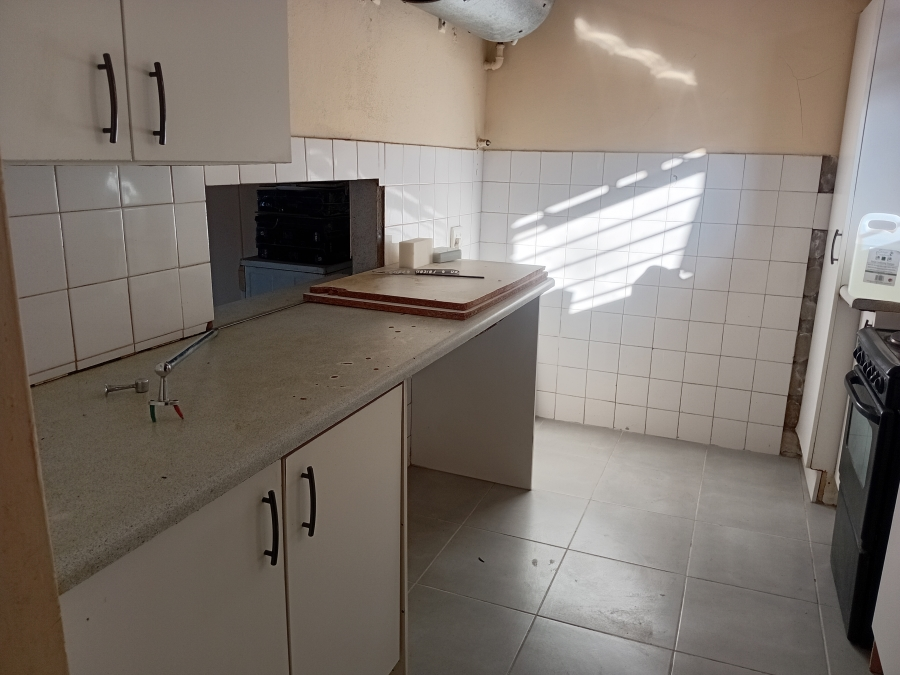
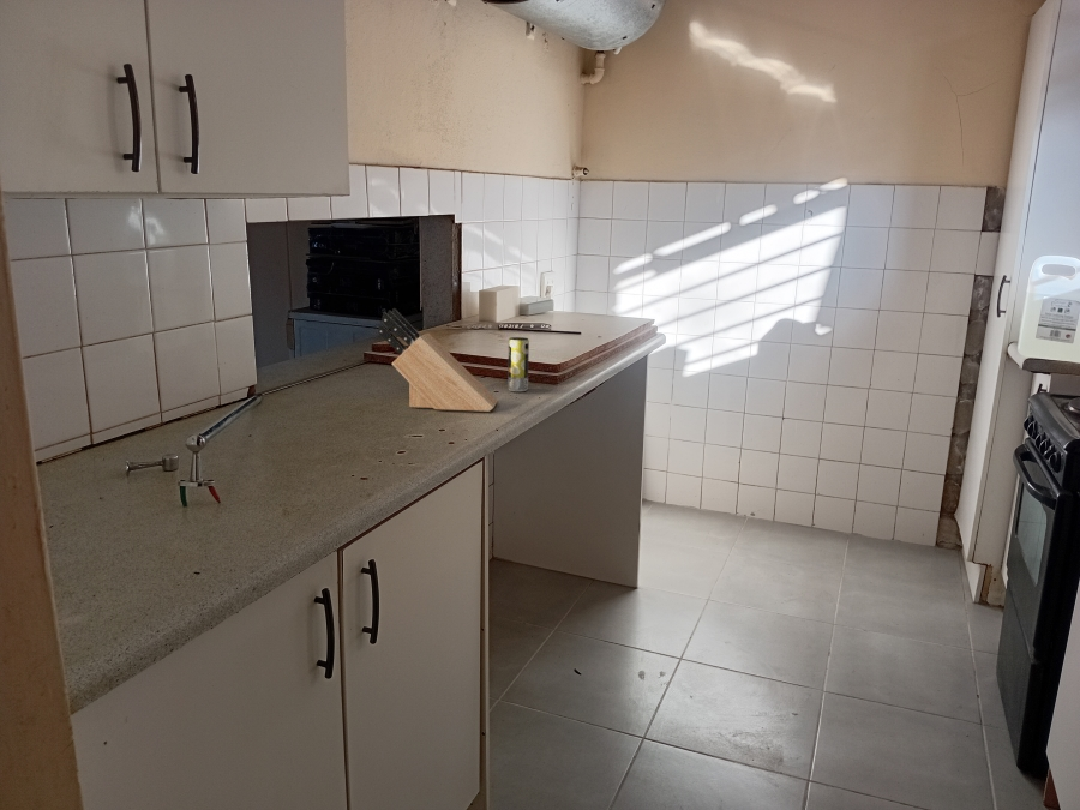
+ knife block (437, 359)
+ beverage can (517, 364)
